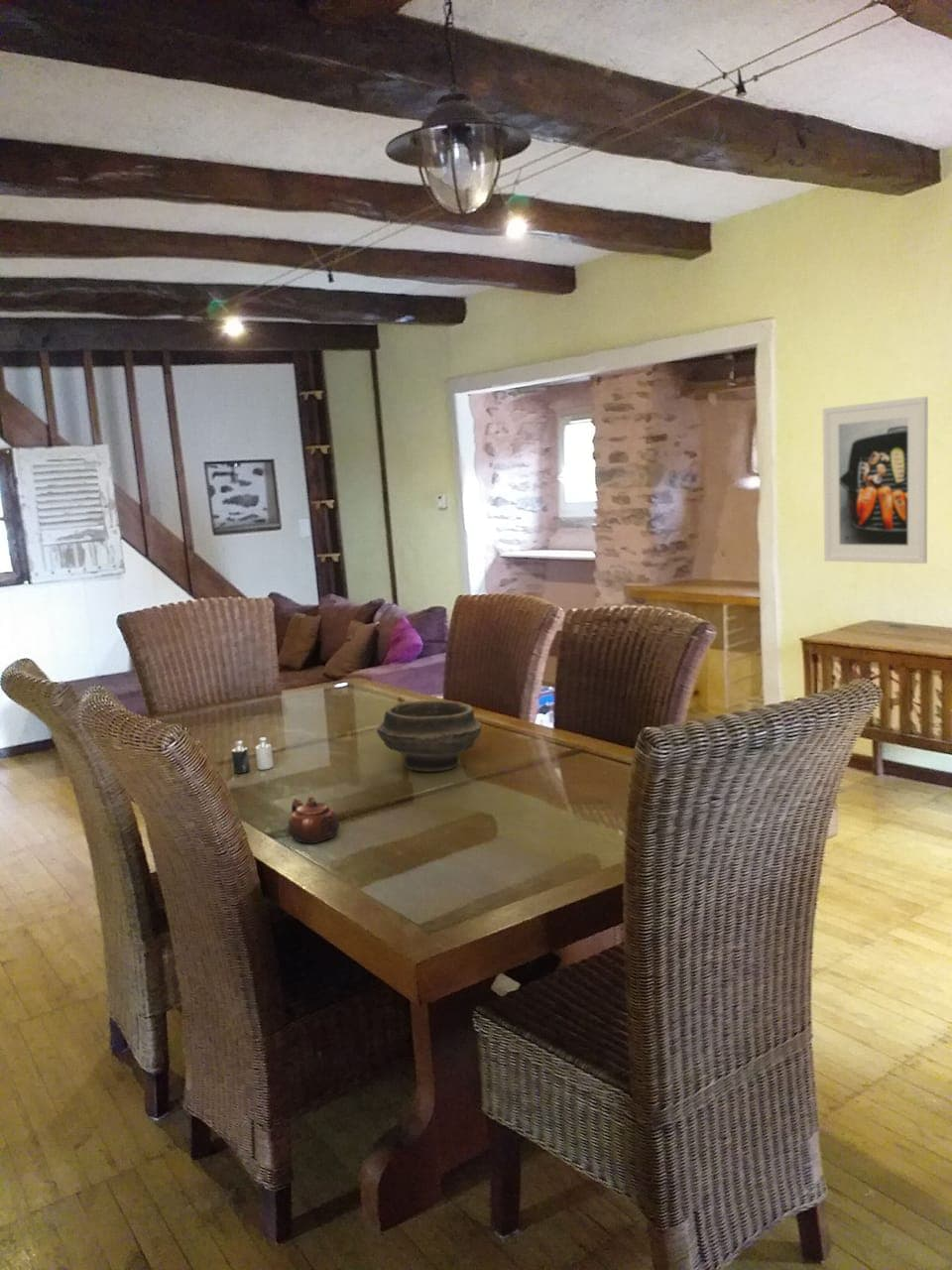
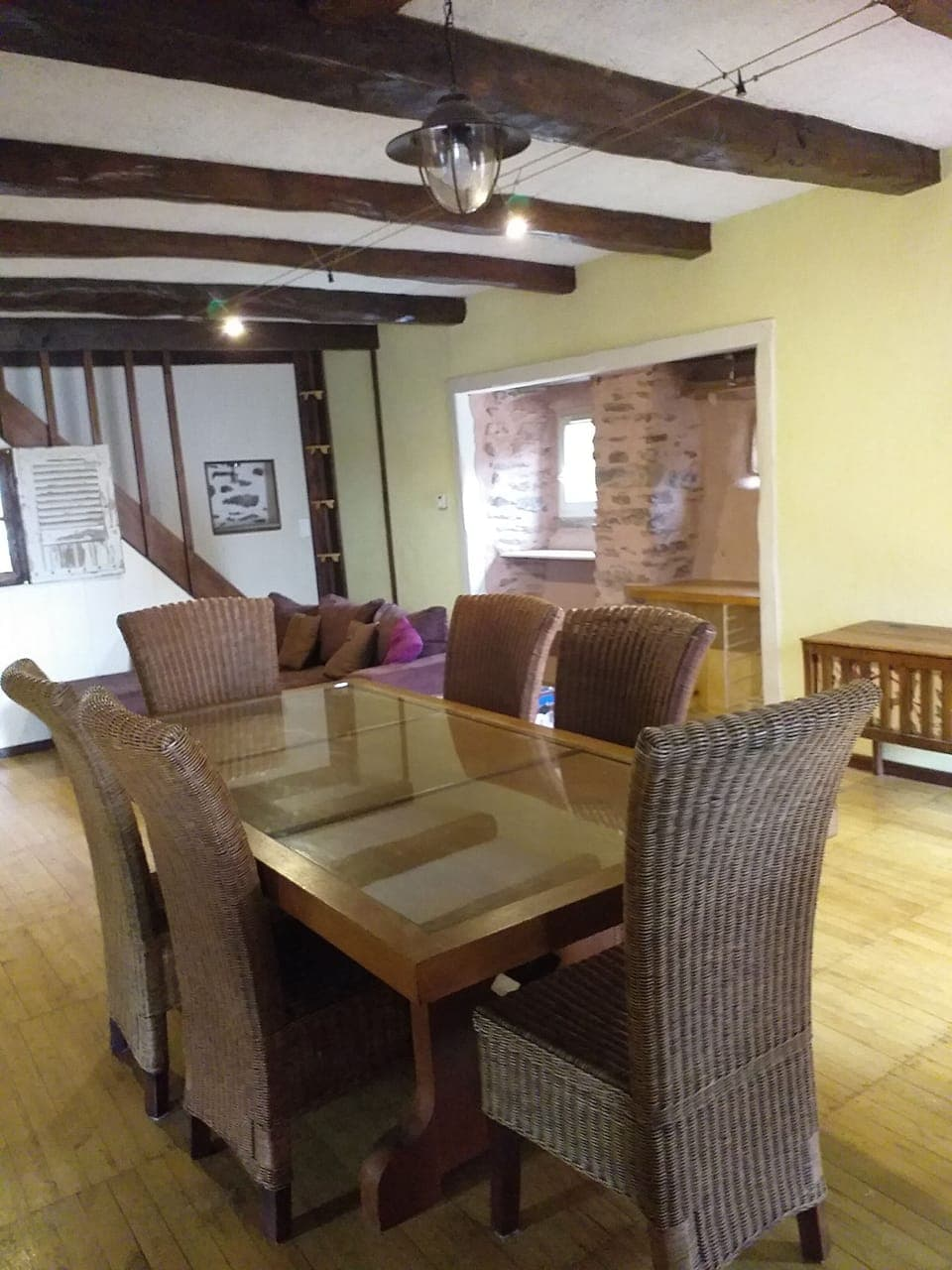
- candle (256, 754)
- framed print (873, 483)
- teapot (311, 816)
- bowl (429, 736)
